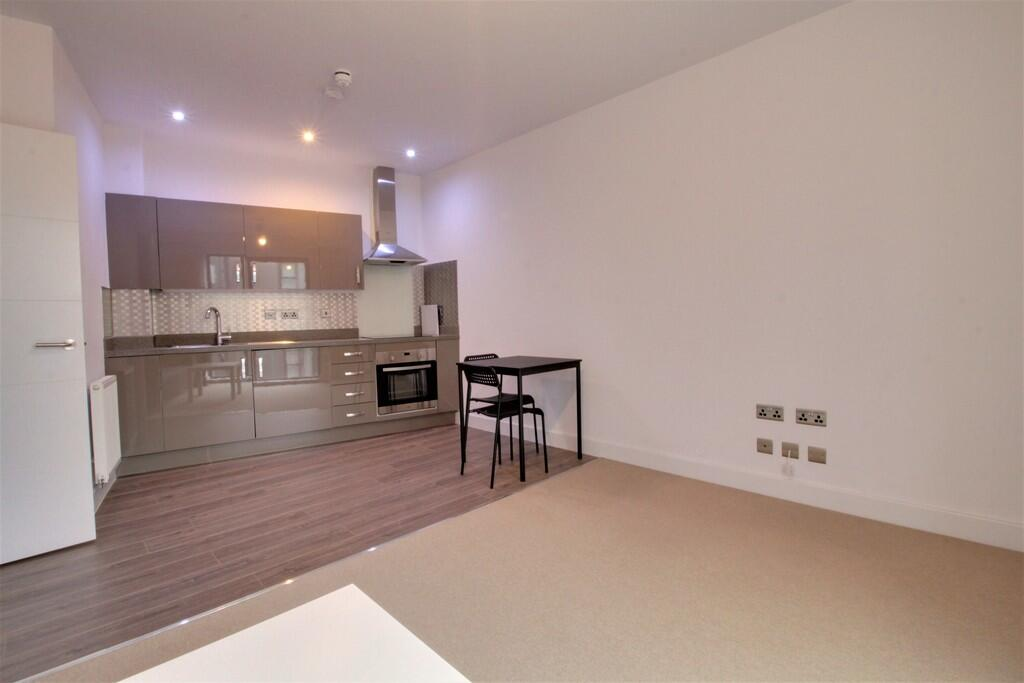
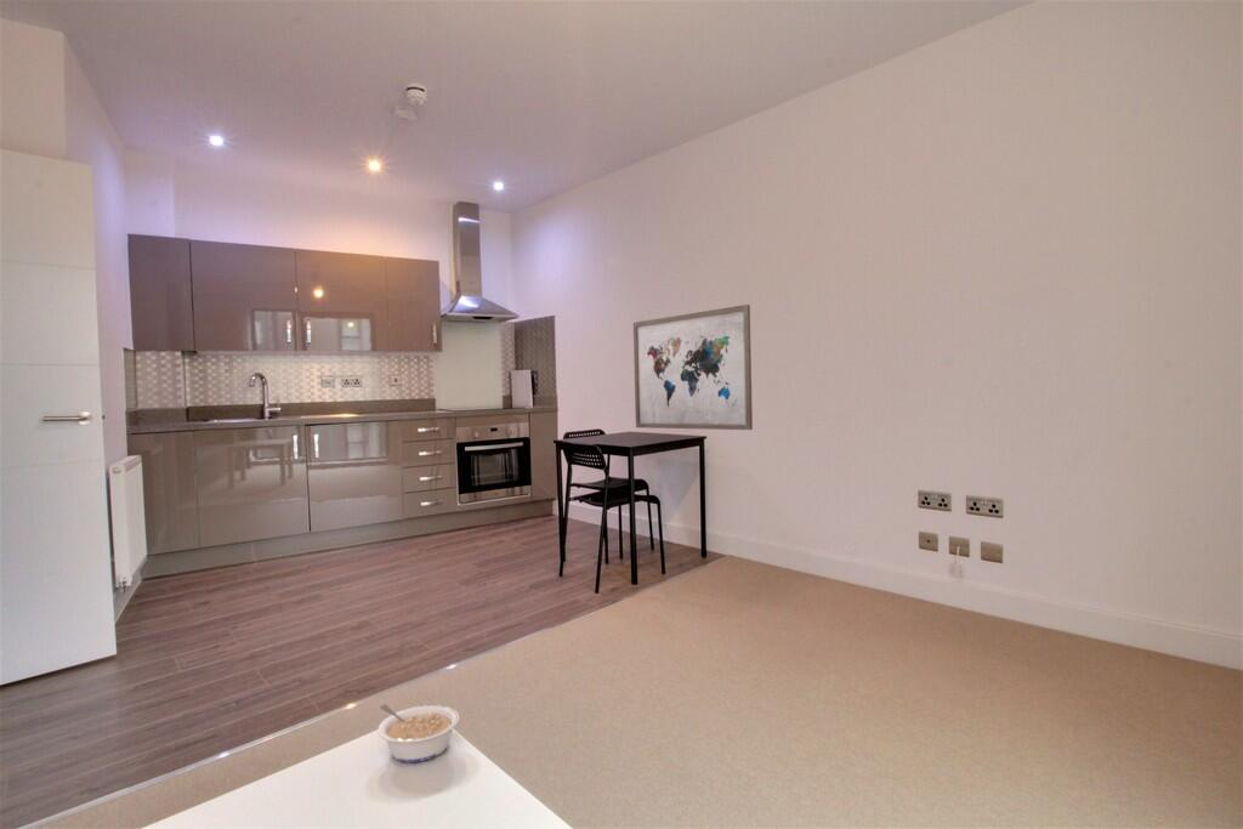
+ legume (416, 733)
+ wall art (687, 371)
